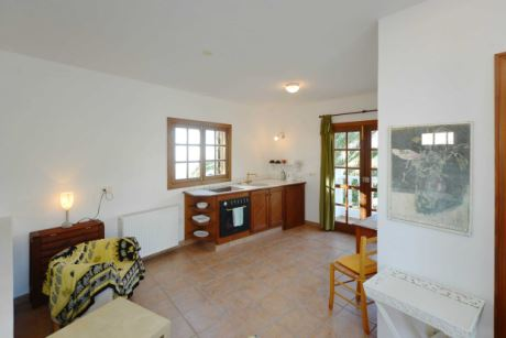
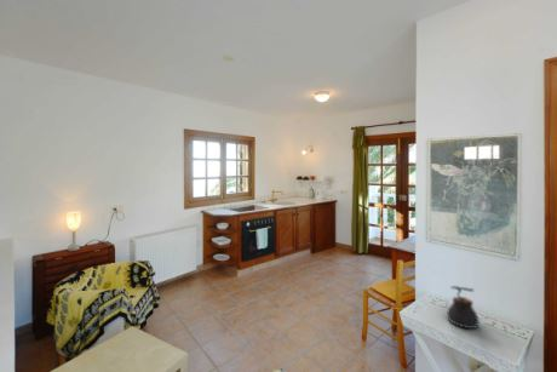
+ teapot (461, 304)
